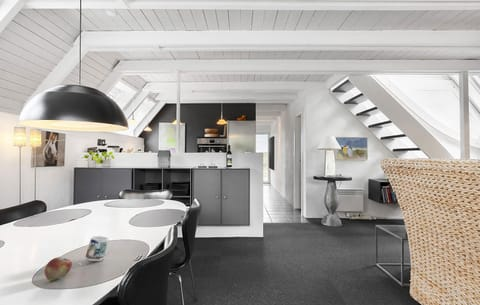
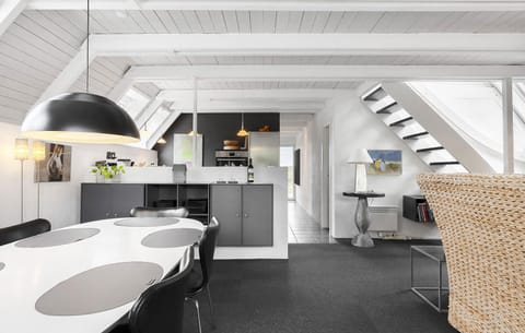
- fruit (58, 267)
- mug (97, 247)
